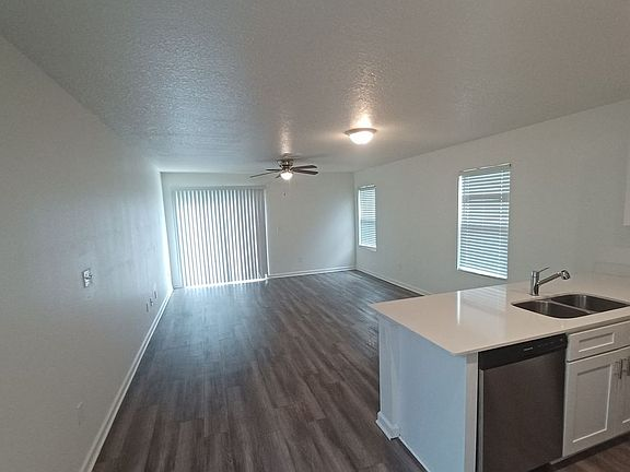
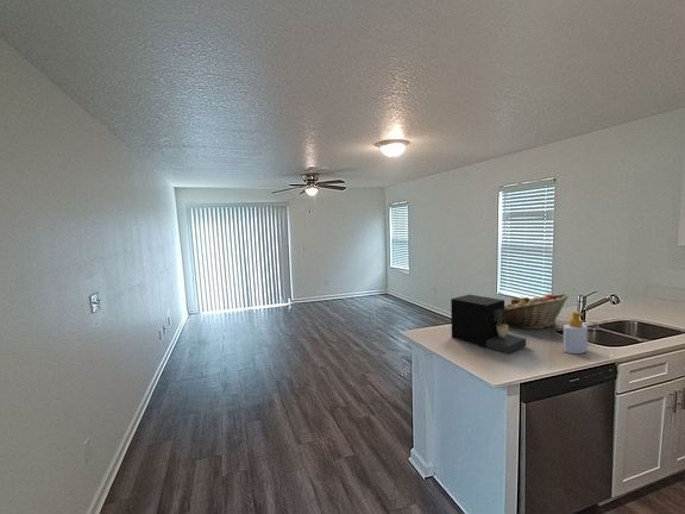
+ fruit basket (530, 308)
+ coffee maker (486, 321)
+ soap bottle (574, 331)
